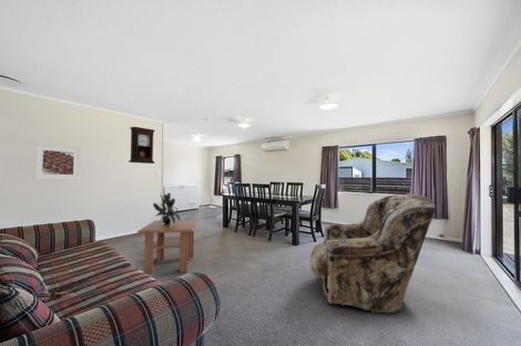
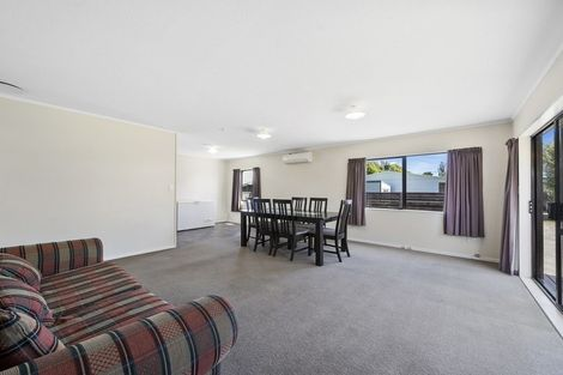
- pendulum clock (143, 145)
- coffee table (171, 244)
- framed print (59, 162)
- armchair (366, 241)
- potted plant (168, 208)
